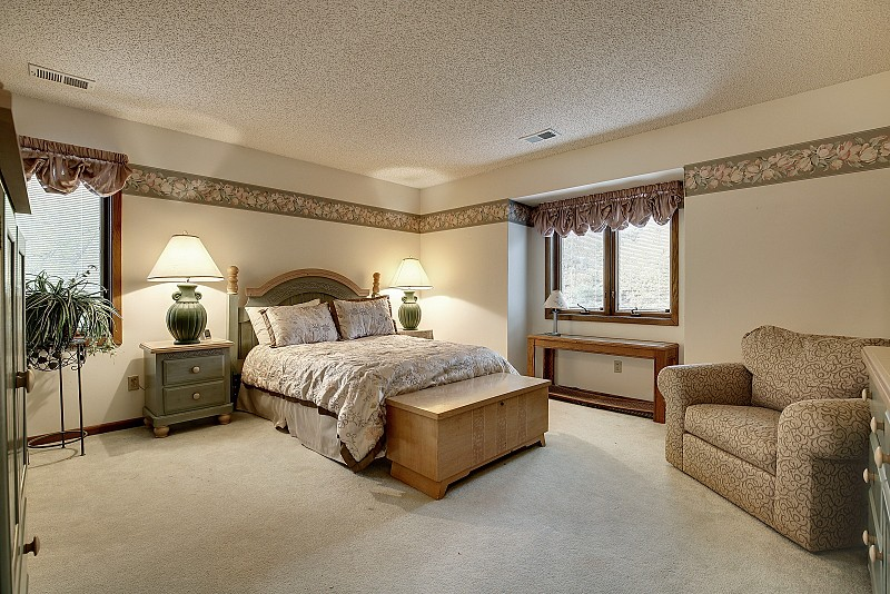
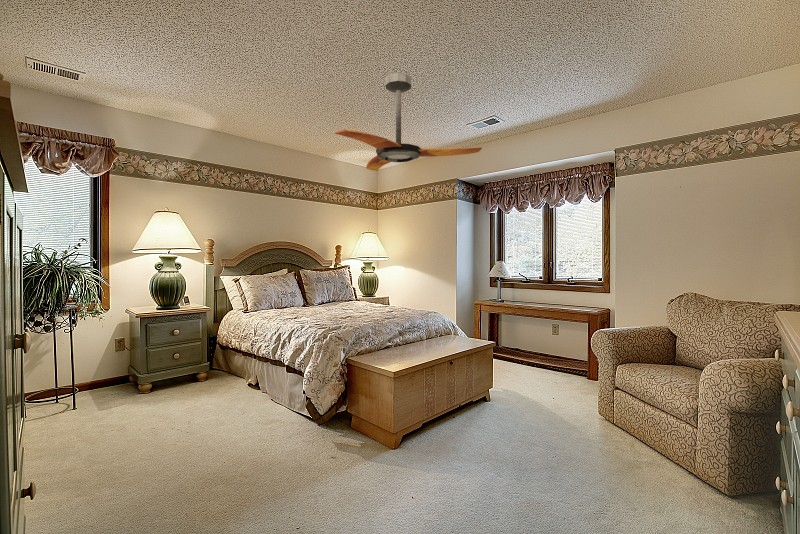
+ ceiling fan (400, 120)
